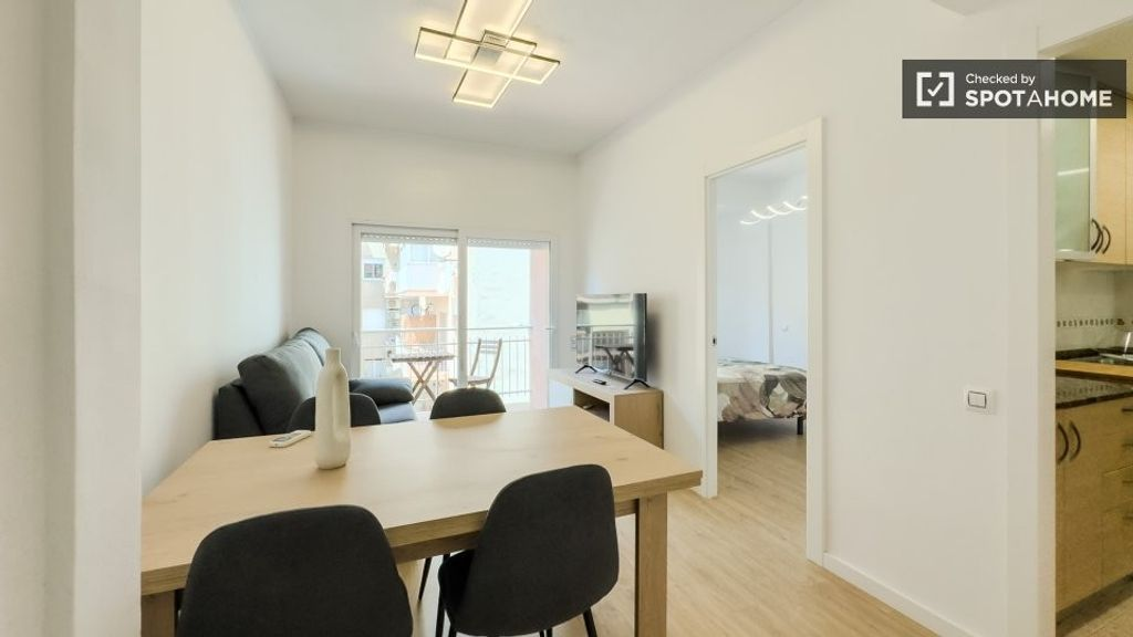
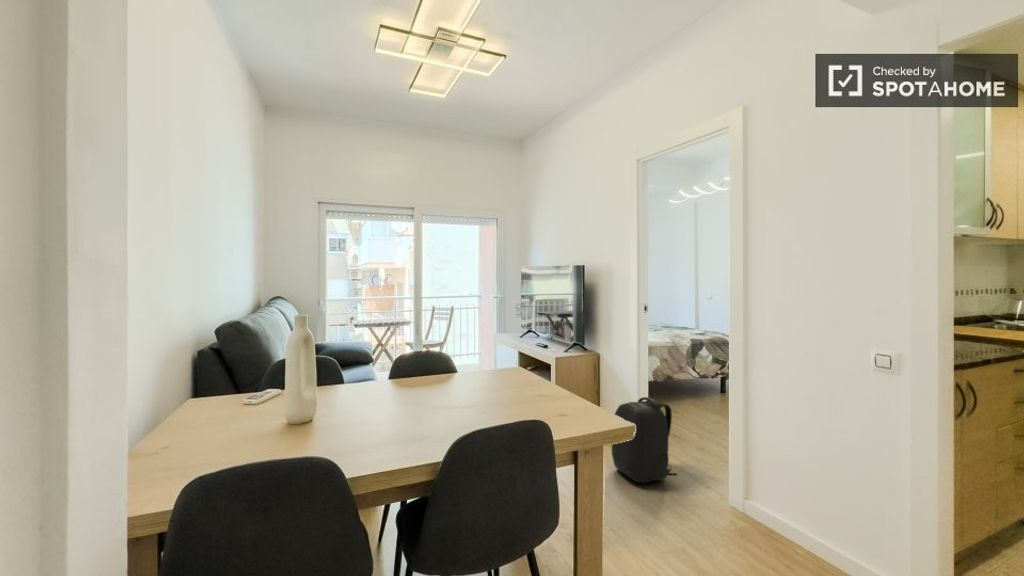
+ backpack (644, 436)
